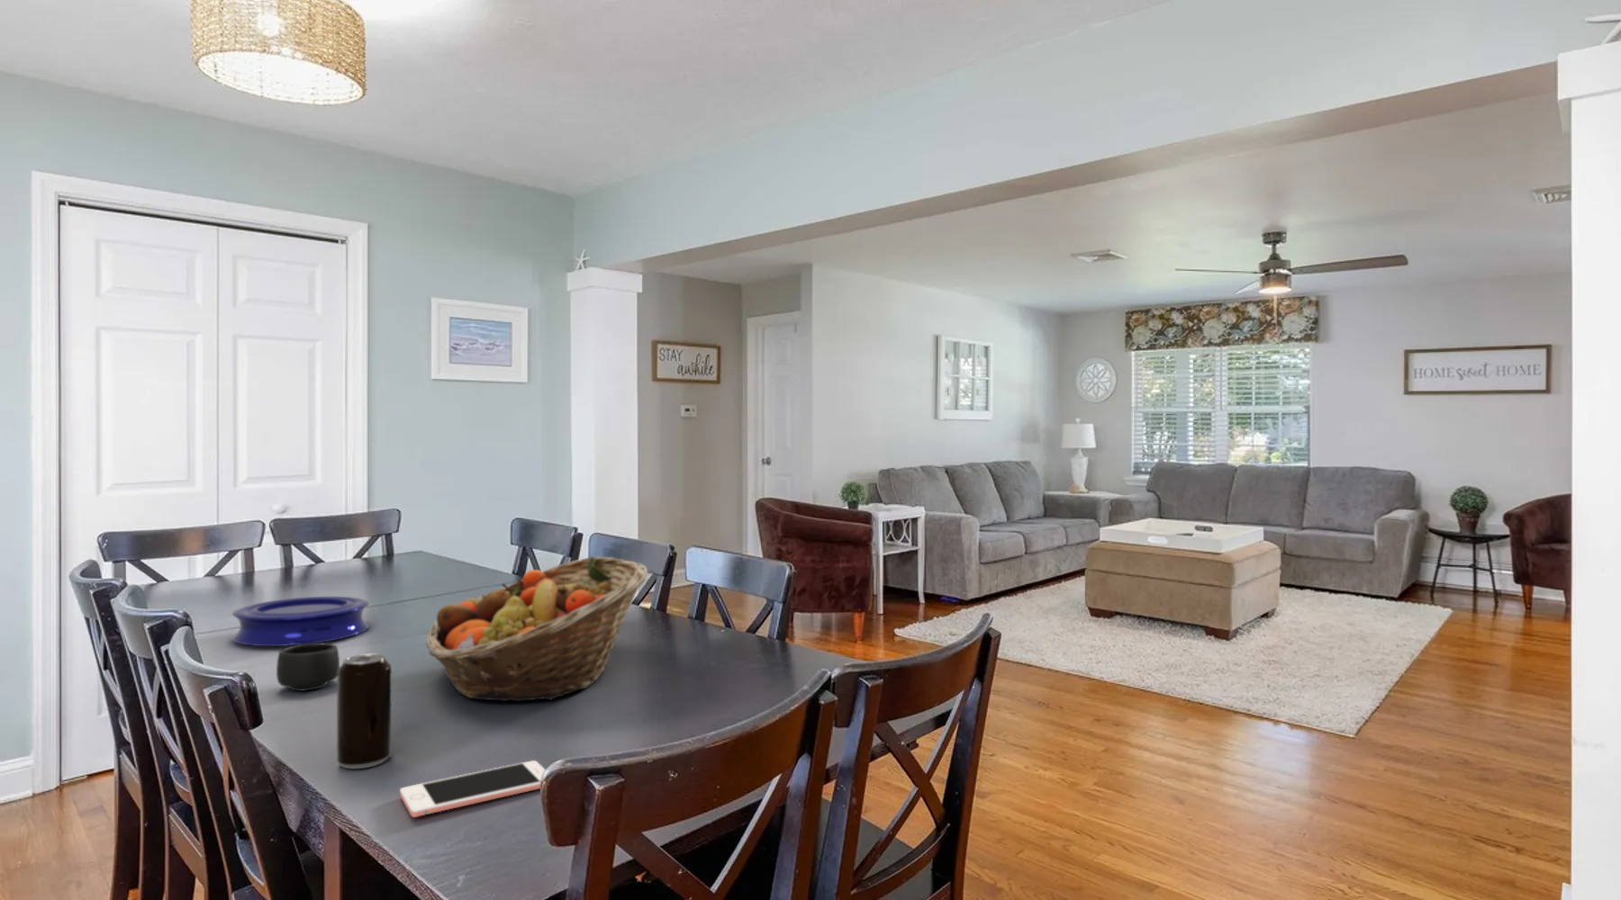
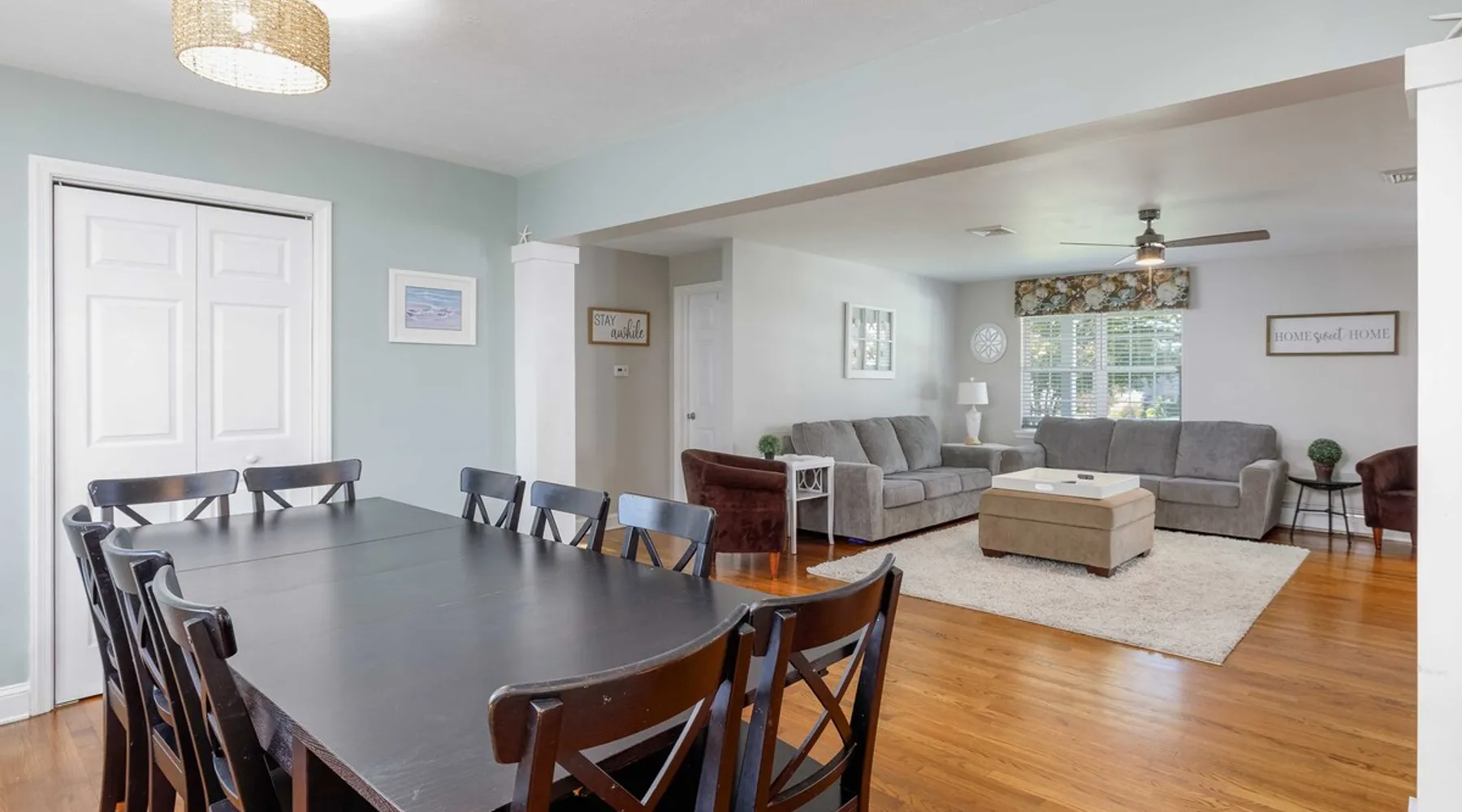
- beverage can (364, 709)
- mug (308, 666)
- plate (303, 620)
- cell phone (478, 787)
- fruit basket (539, 621)
